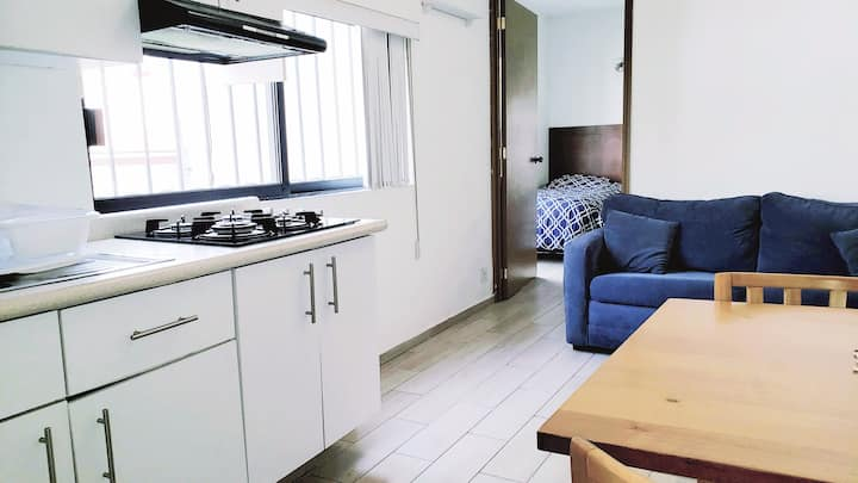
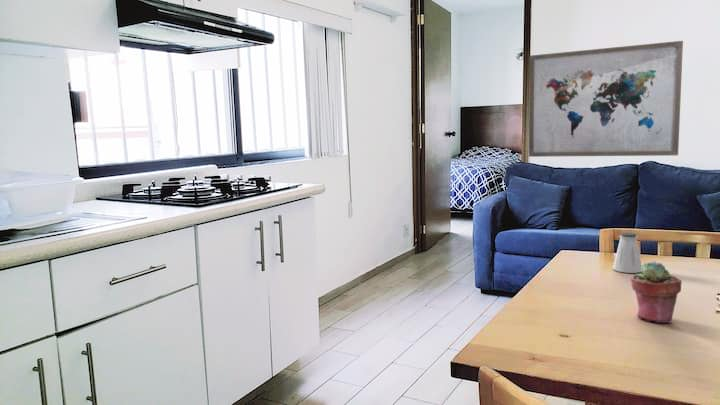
+ potted succulent (655, 289)
+ wall art (600, 103)
+ saltshaker (628, 251)
